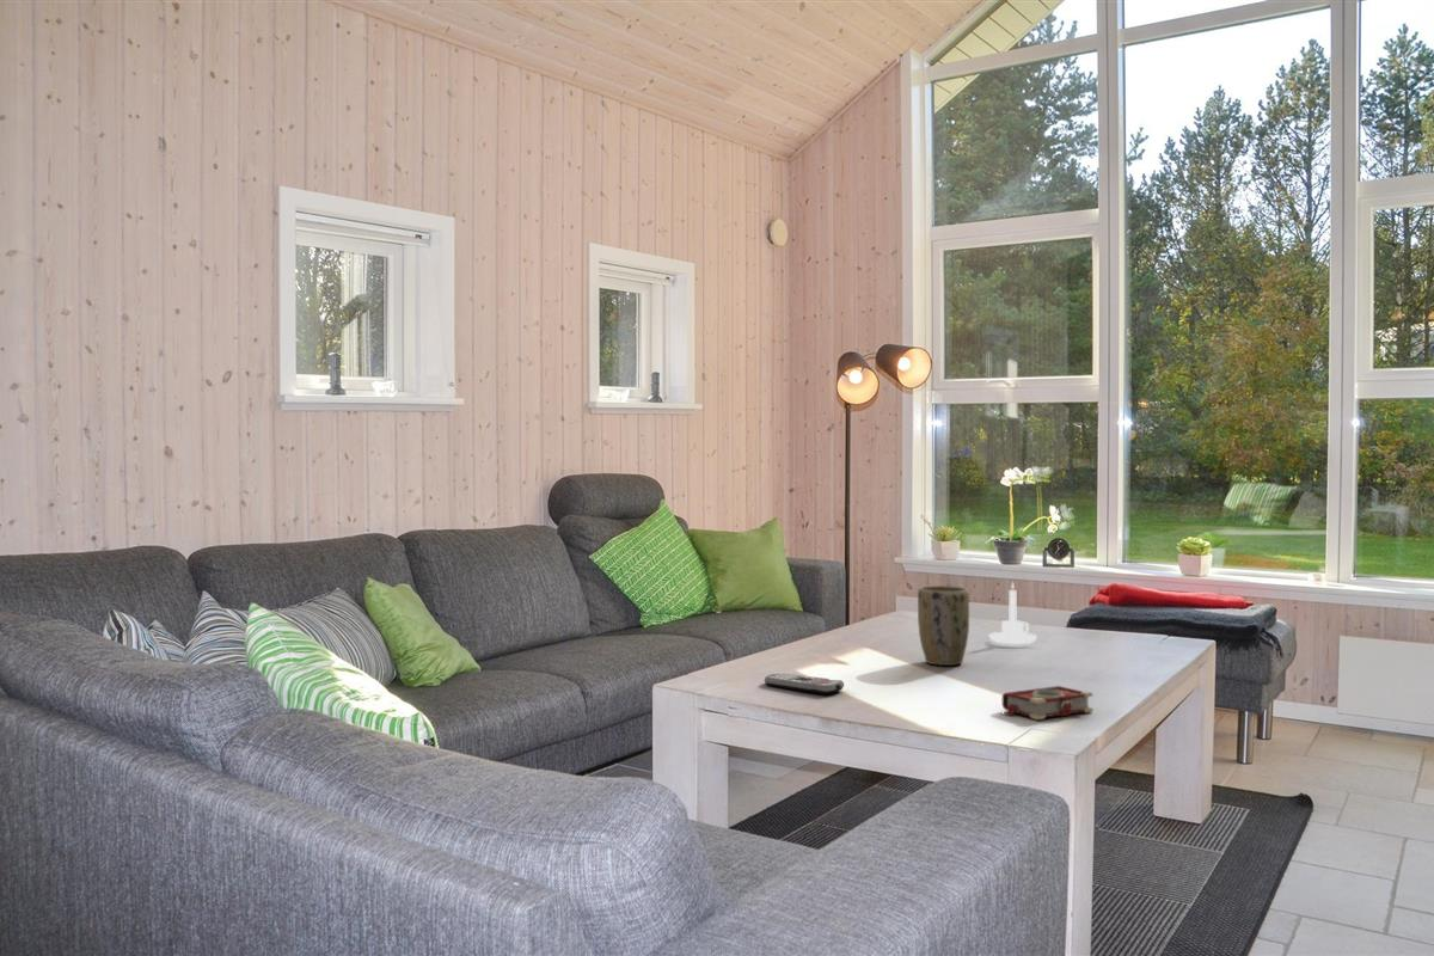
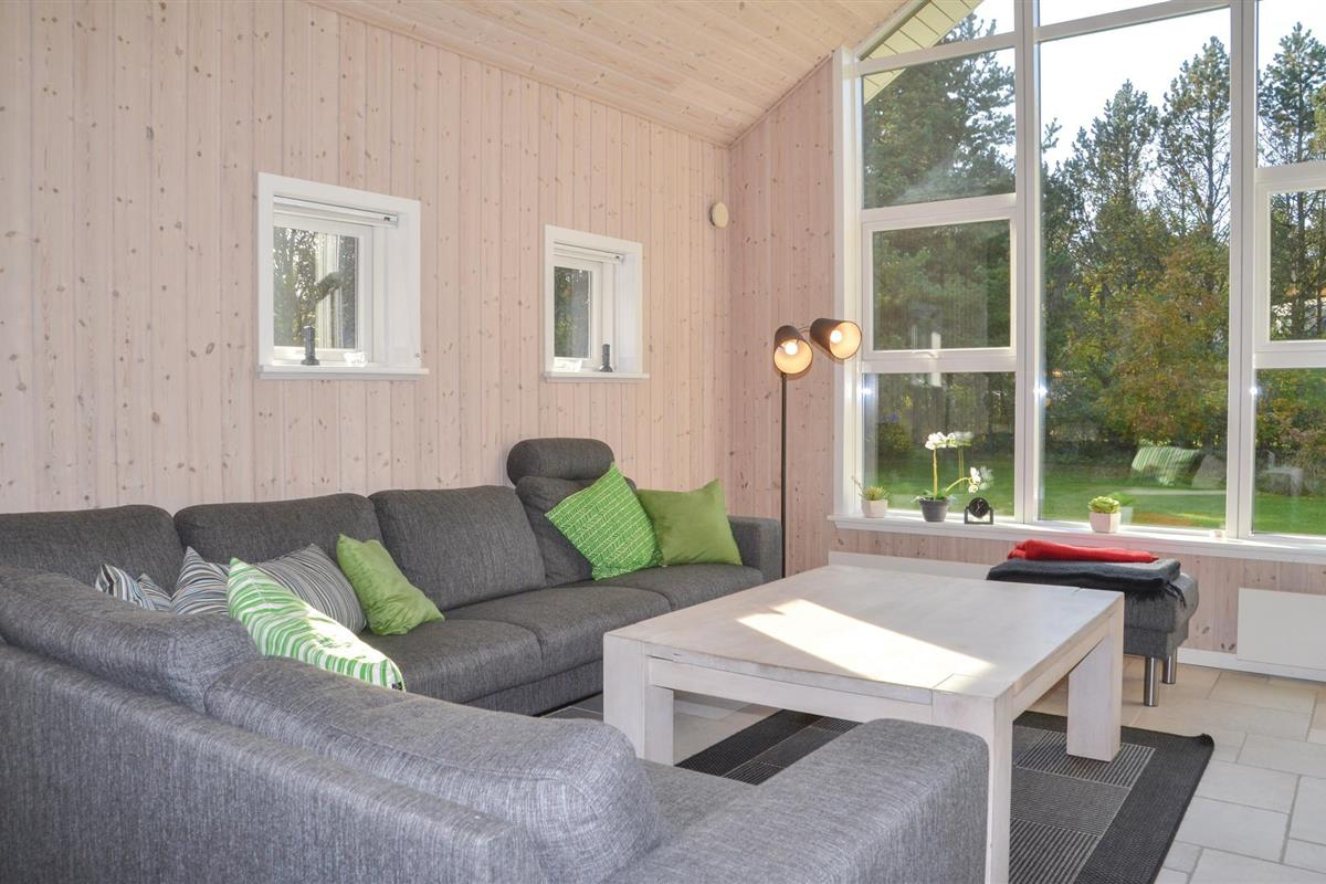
- candle holder (1012, 611)
- remote control (802, 682)
- plant pot (943, 625)
- book (1044, 700)
